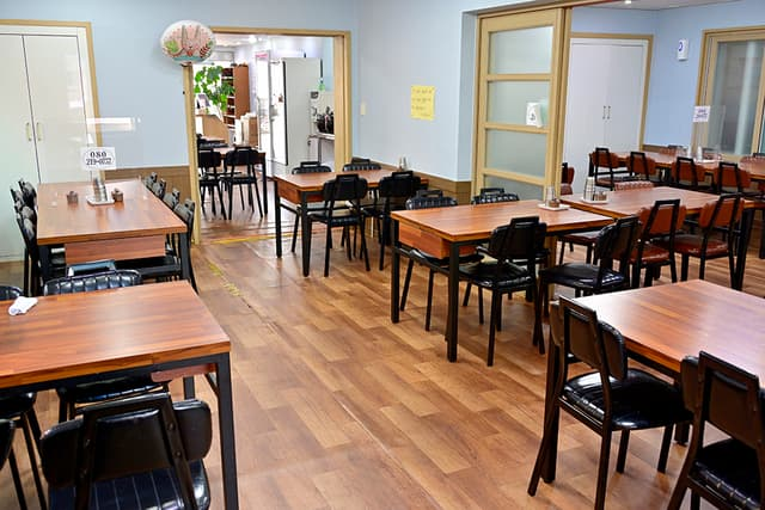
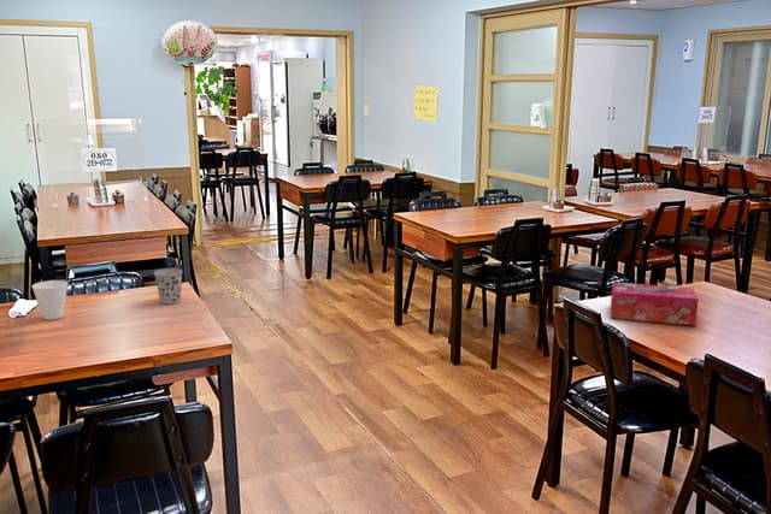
+ cup (51, 300)
+ cup (169, 286)
+ tissue box (652, 302)
